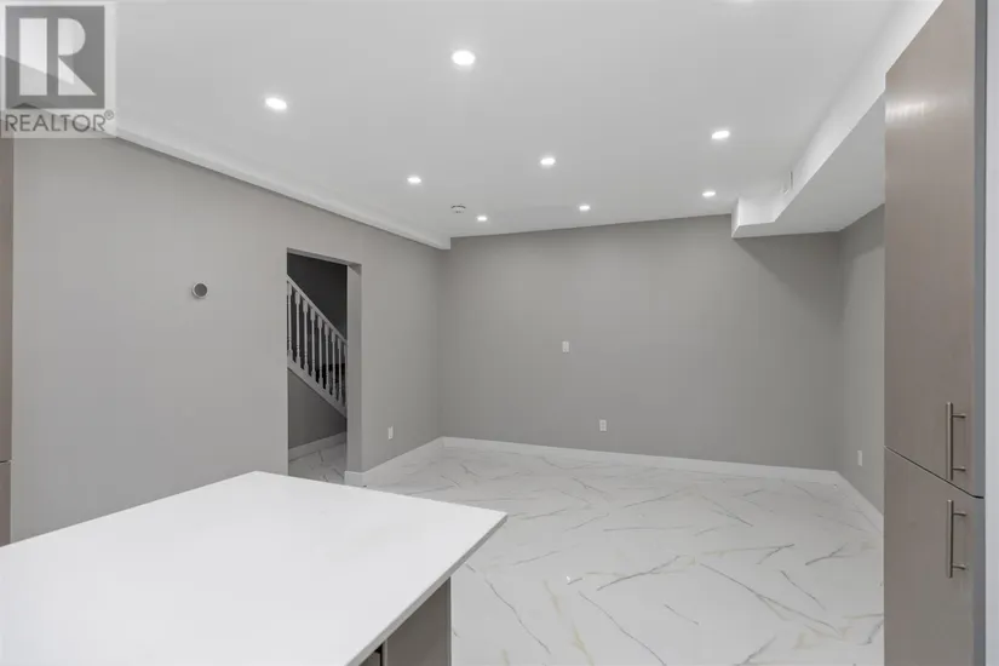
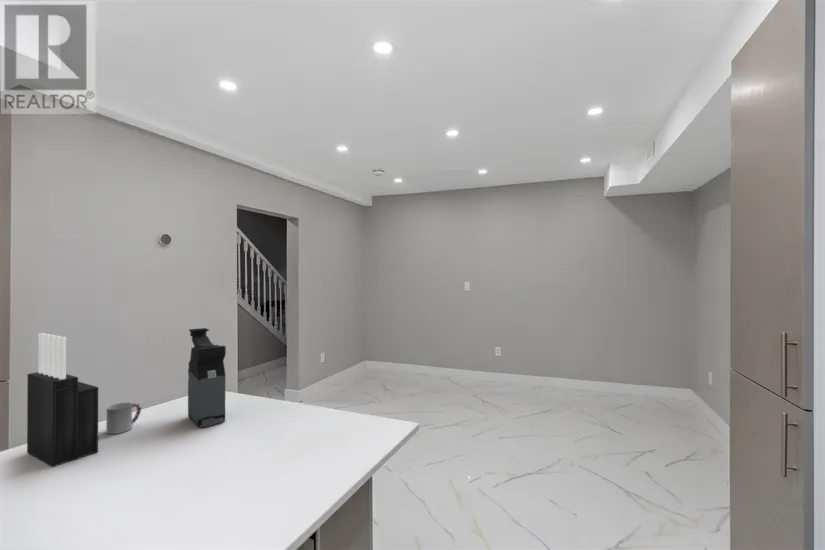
+ knife block (67, 392)
+ cup (124, 416)
+ coffee maker (205, 374)
